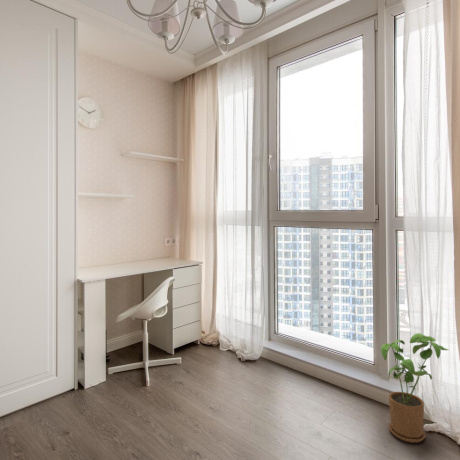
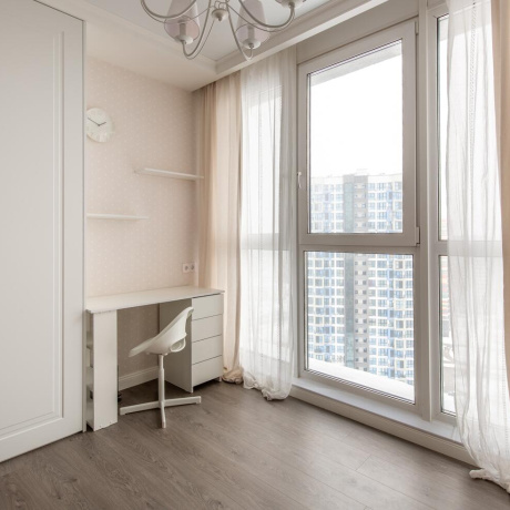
- house plant (406, 384)
